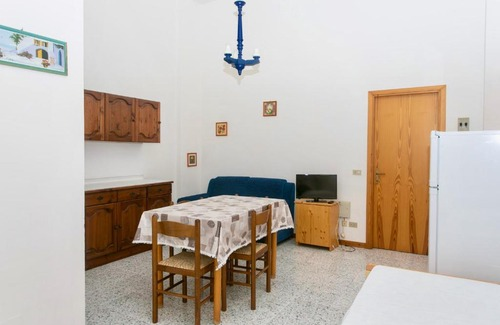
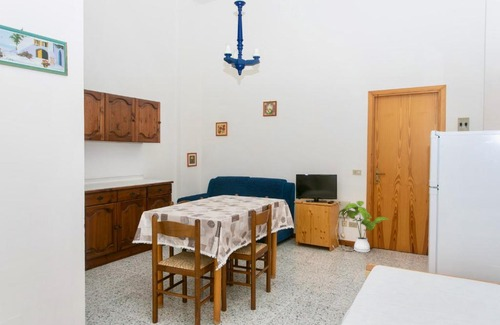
+ house plant (360, 226)
